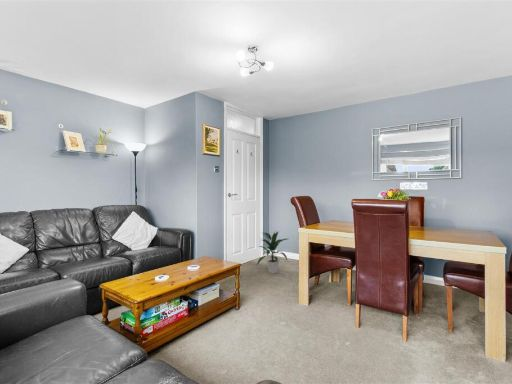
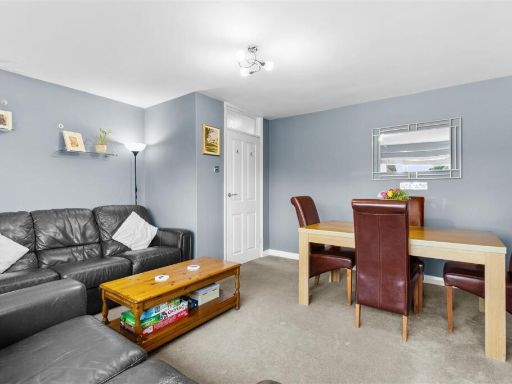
- indoor plant (271, 250)
